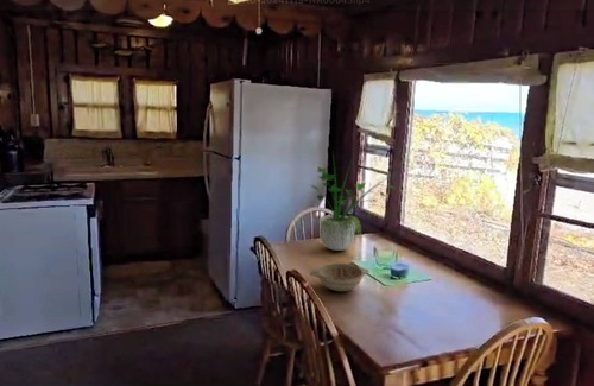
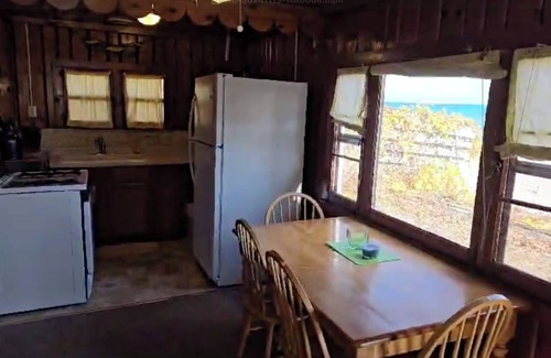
- potted plant (352, 197)
- decorative bowl (339, 279)
